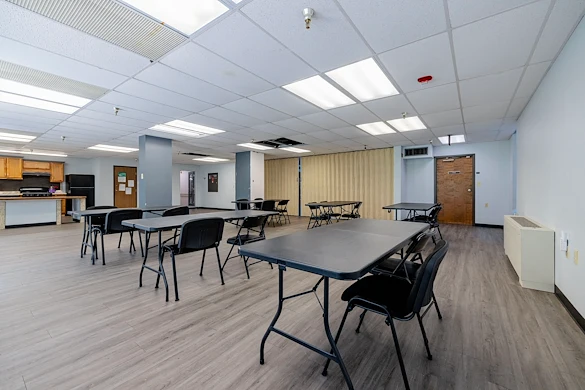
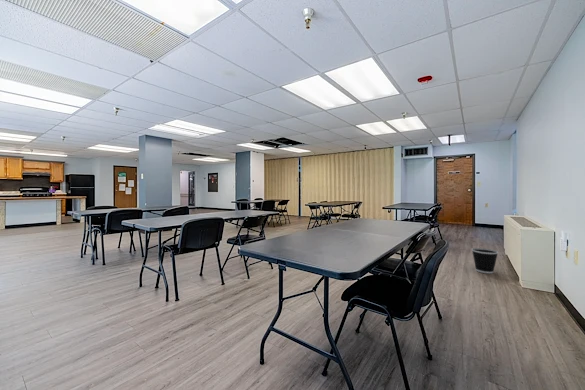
+ wastebasket (484, 260)
